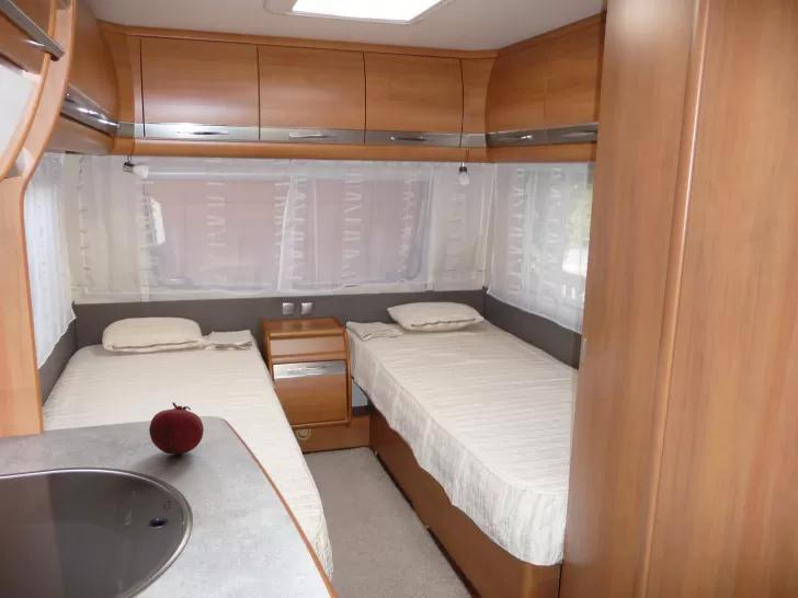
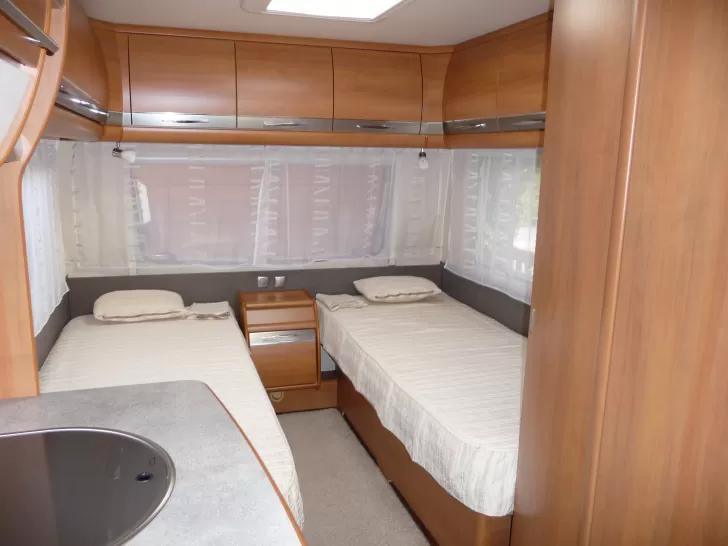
- fruit (176, 428)
